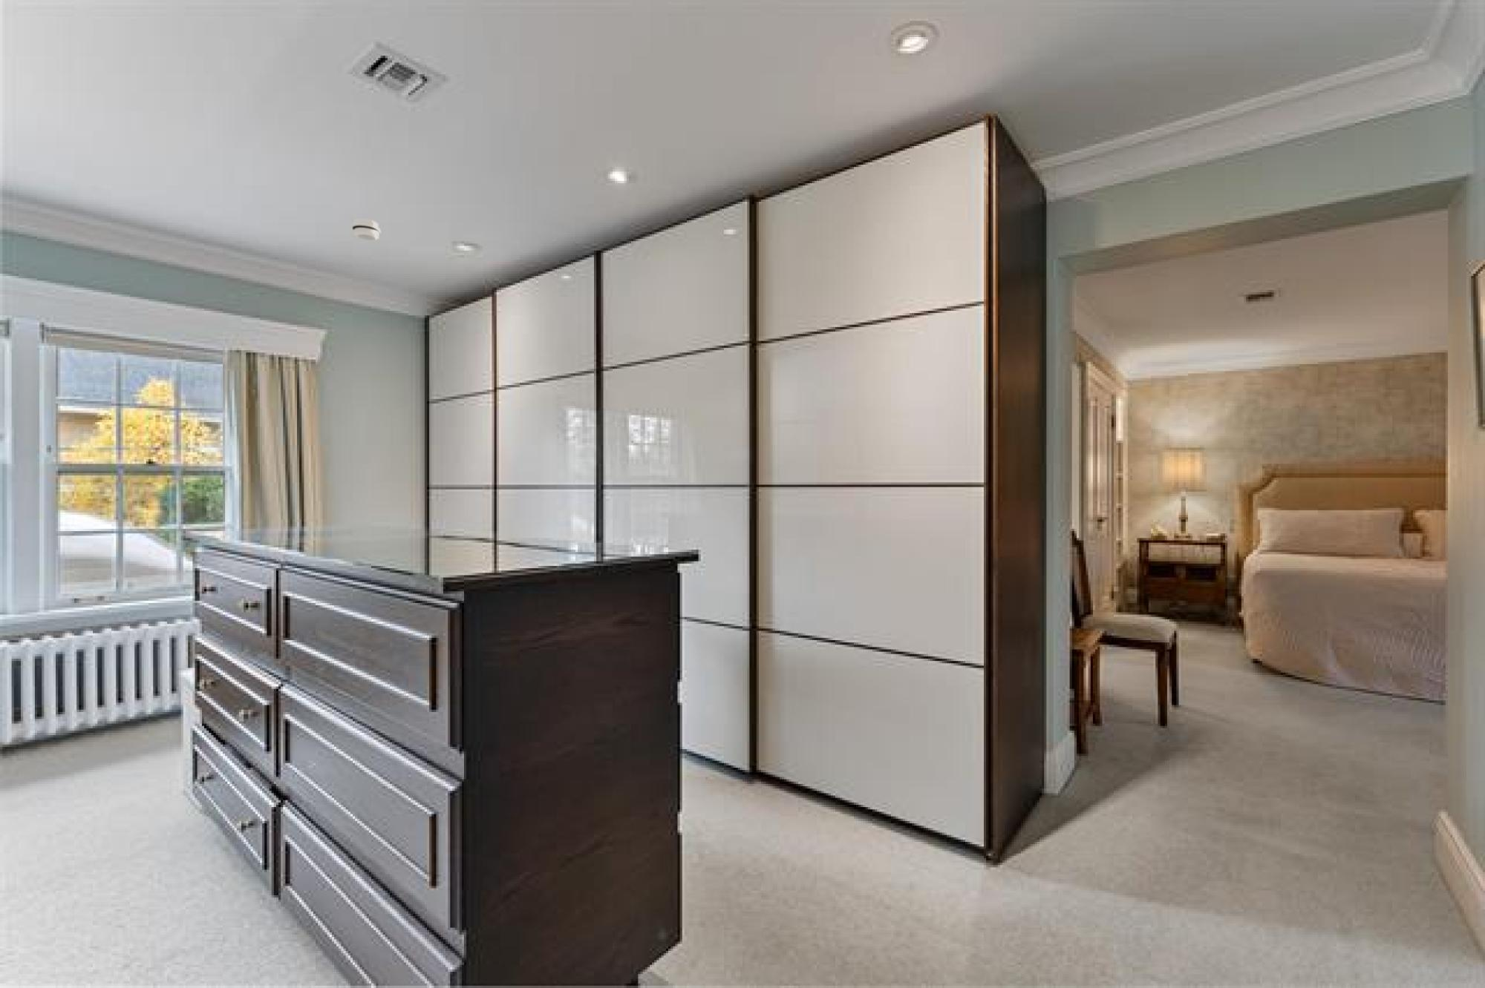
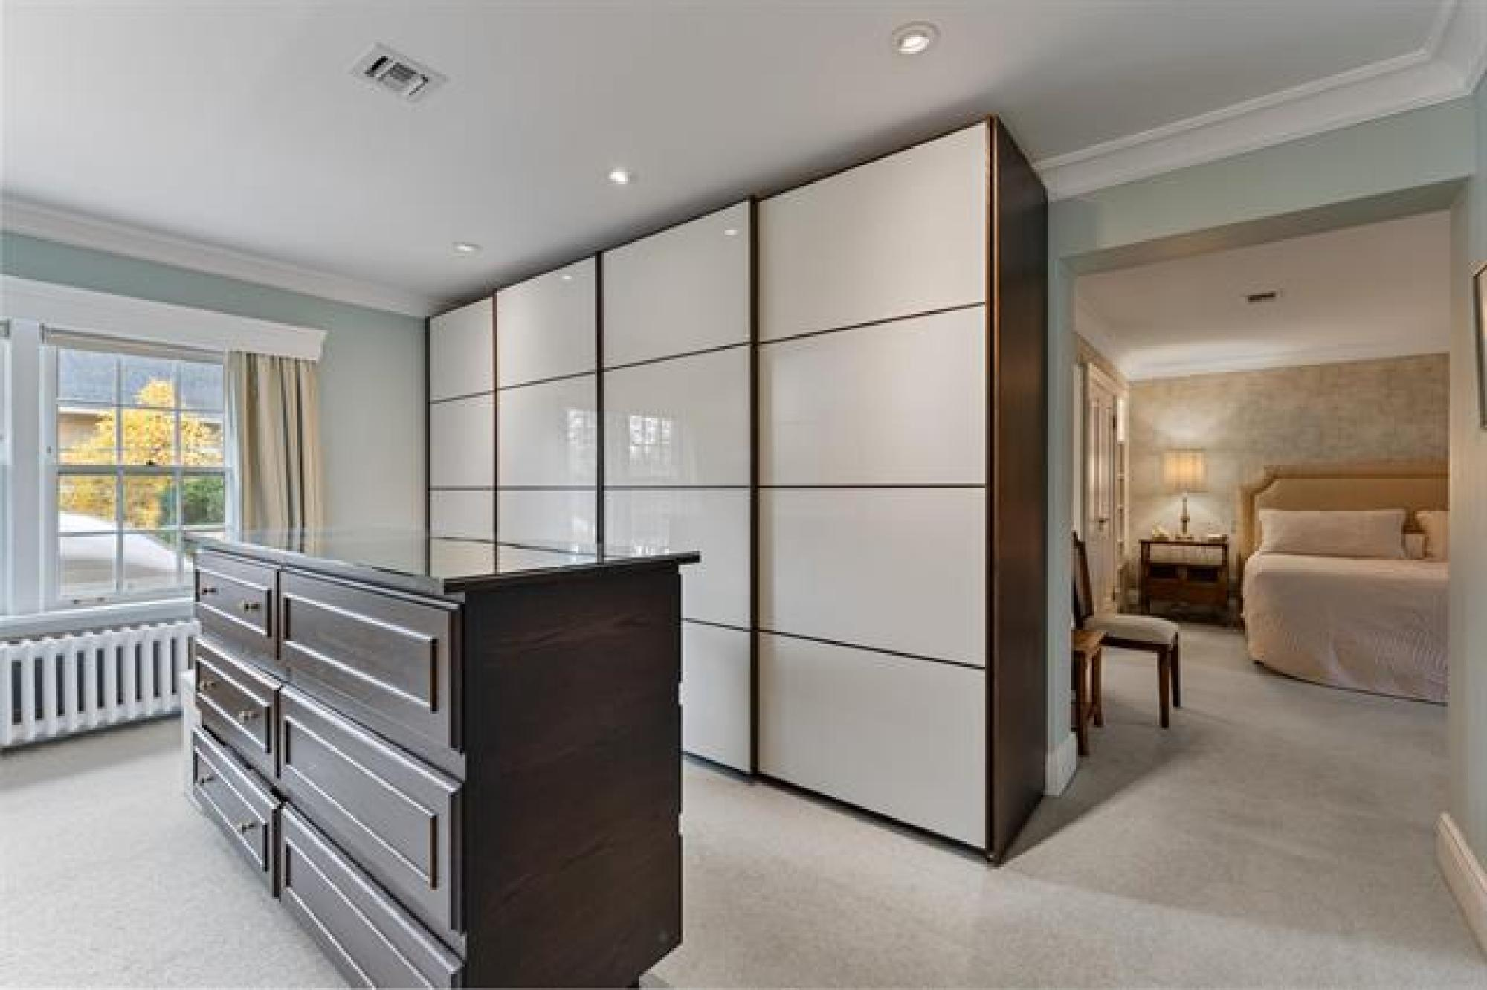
- smoke detector (366, 230)
